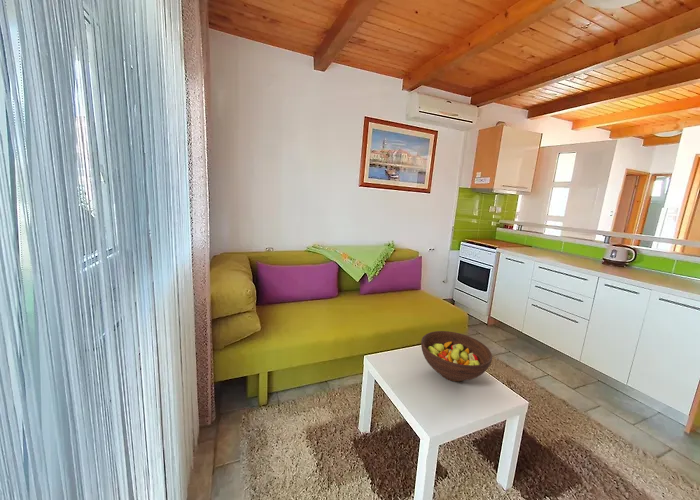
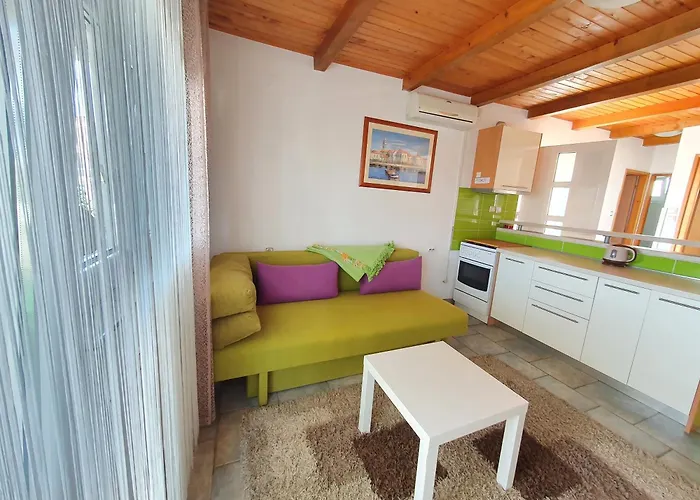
- fruit bowl (453, 360)
